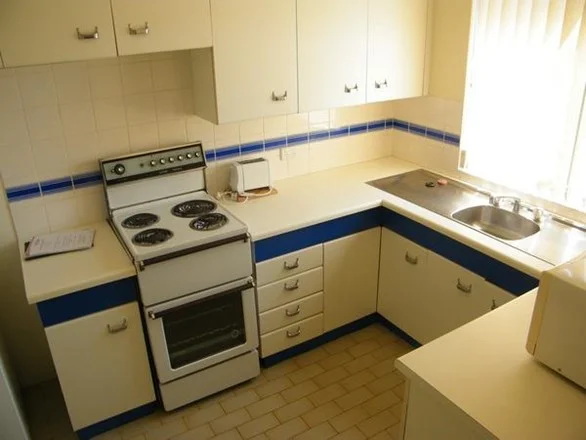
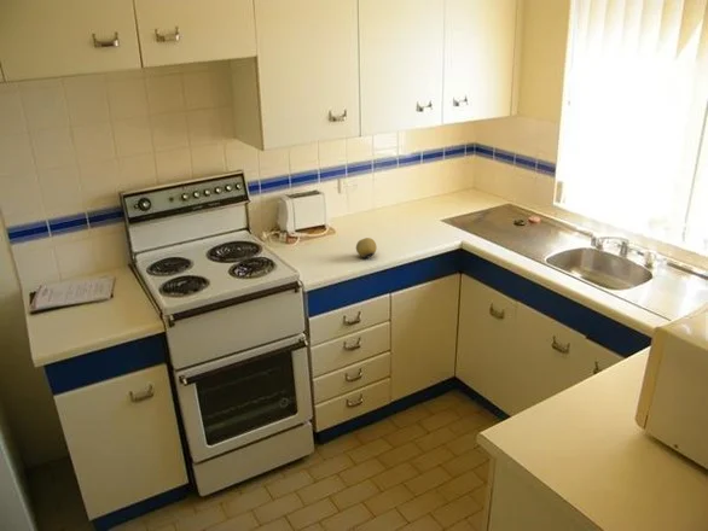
+ fruit (366, 247)
